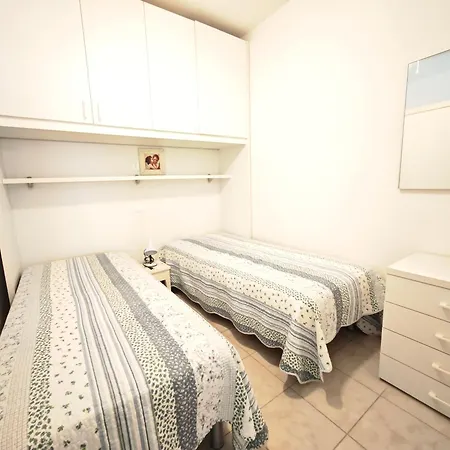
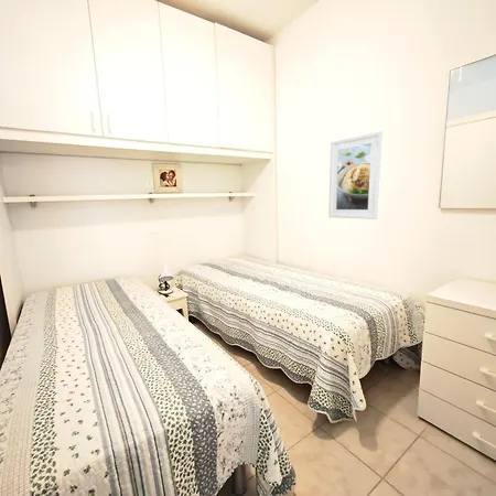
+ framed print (353, 179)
